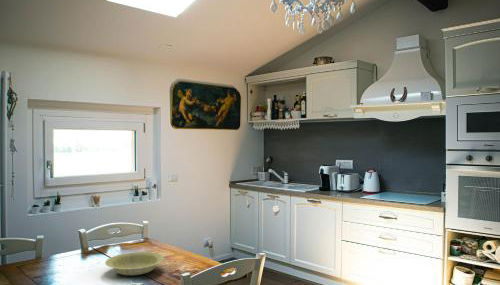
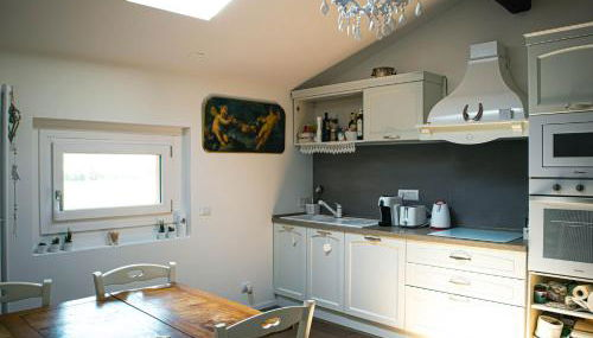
- bowl (135, 265)
